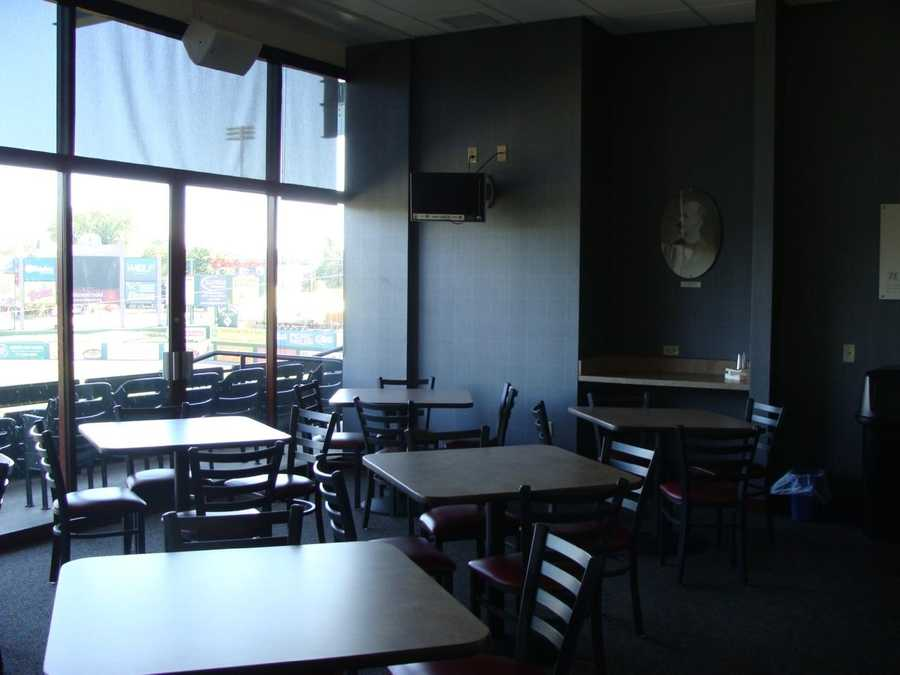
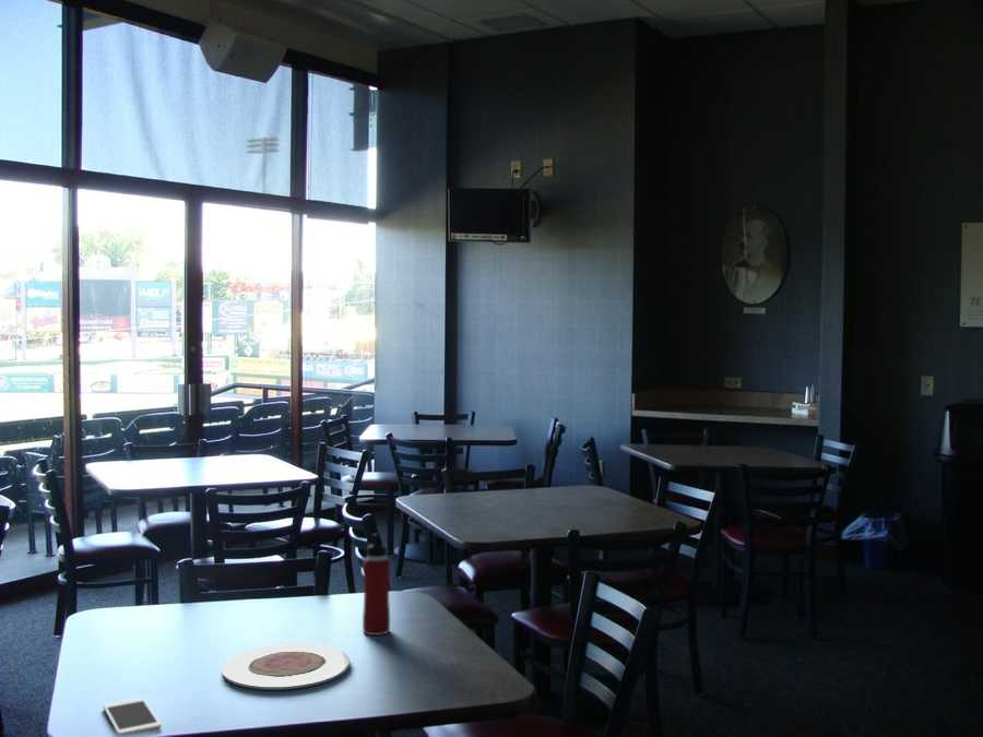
+ water bottle (376, 581)
+ plate (286, 664)
+ cell phone (131, 715)
